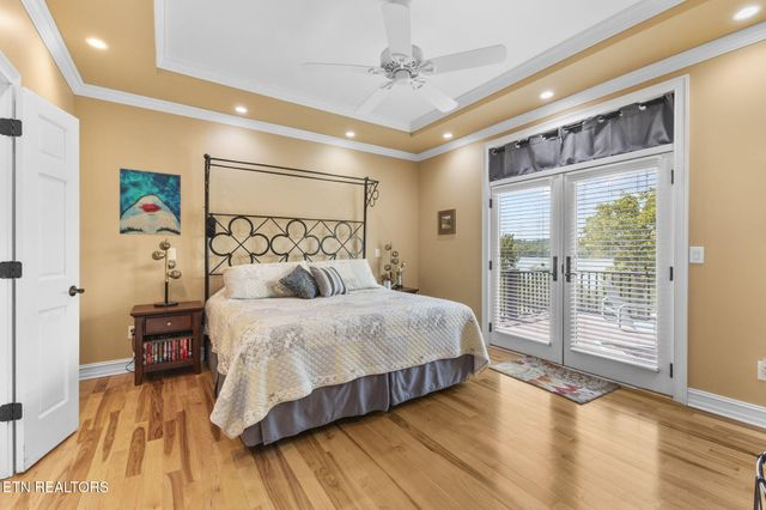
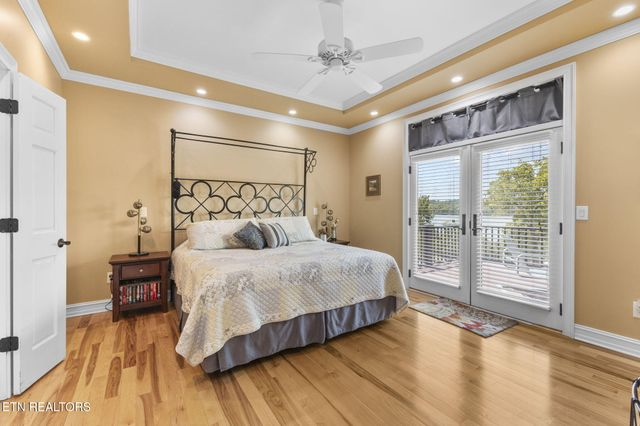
- wall art (151, 202)
